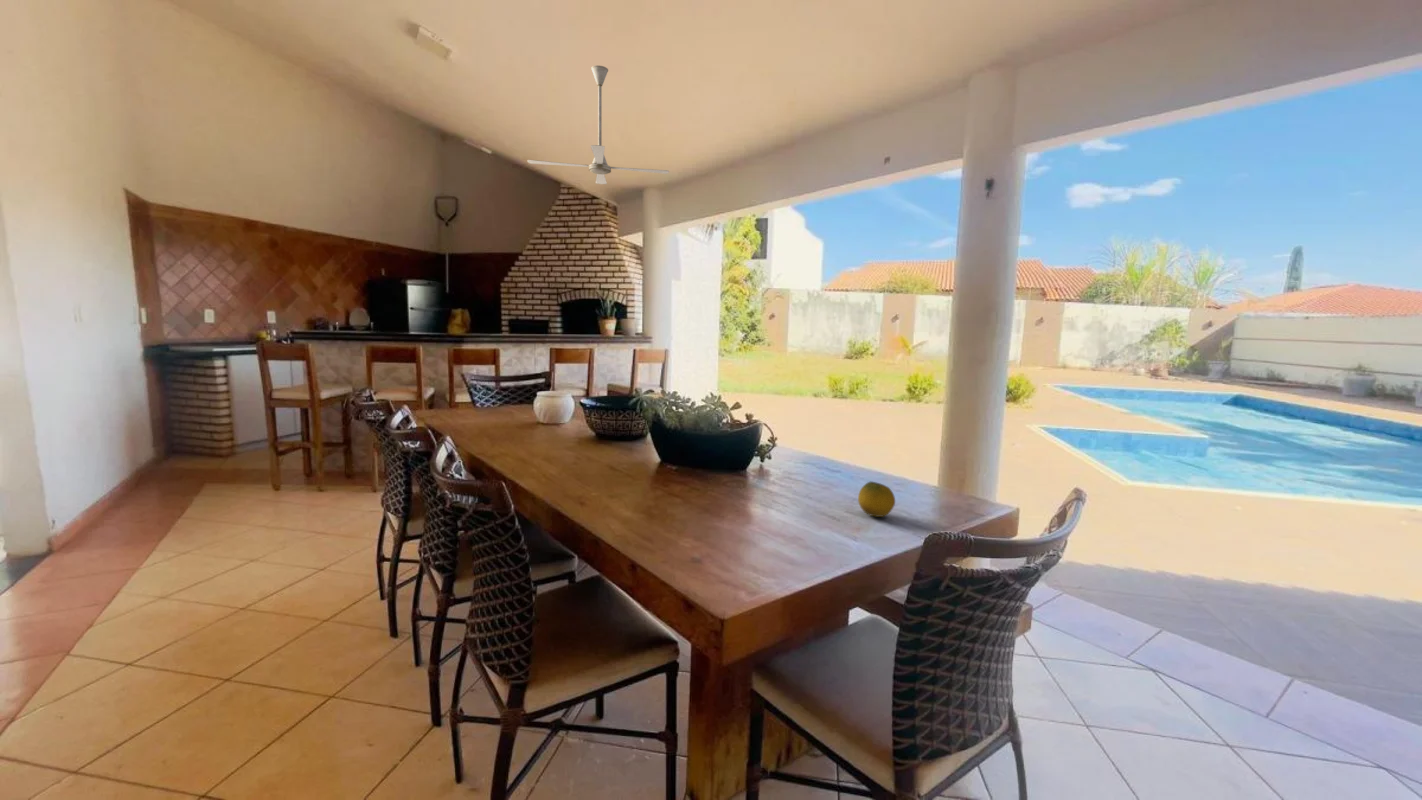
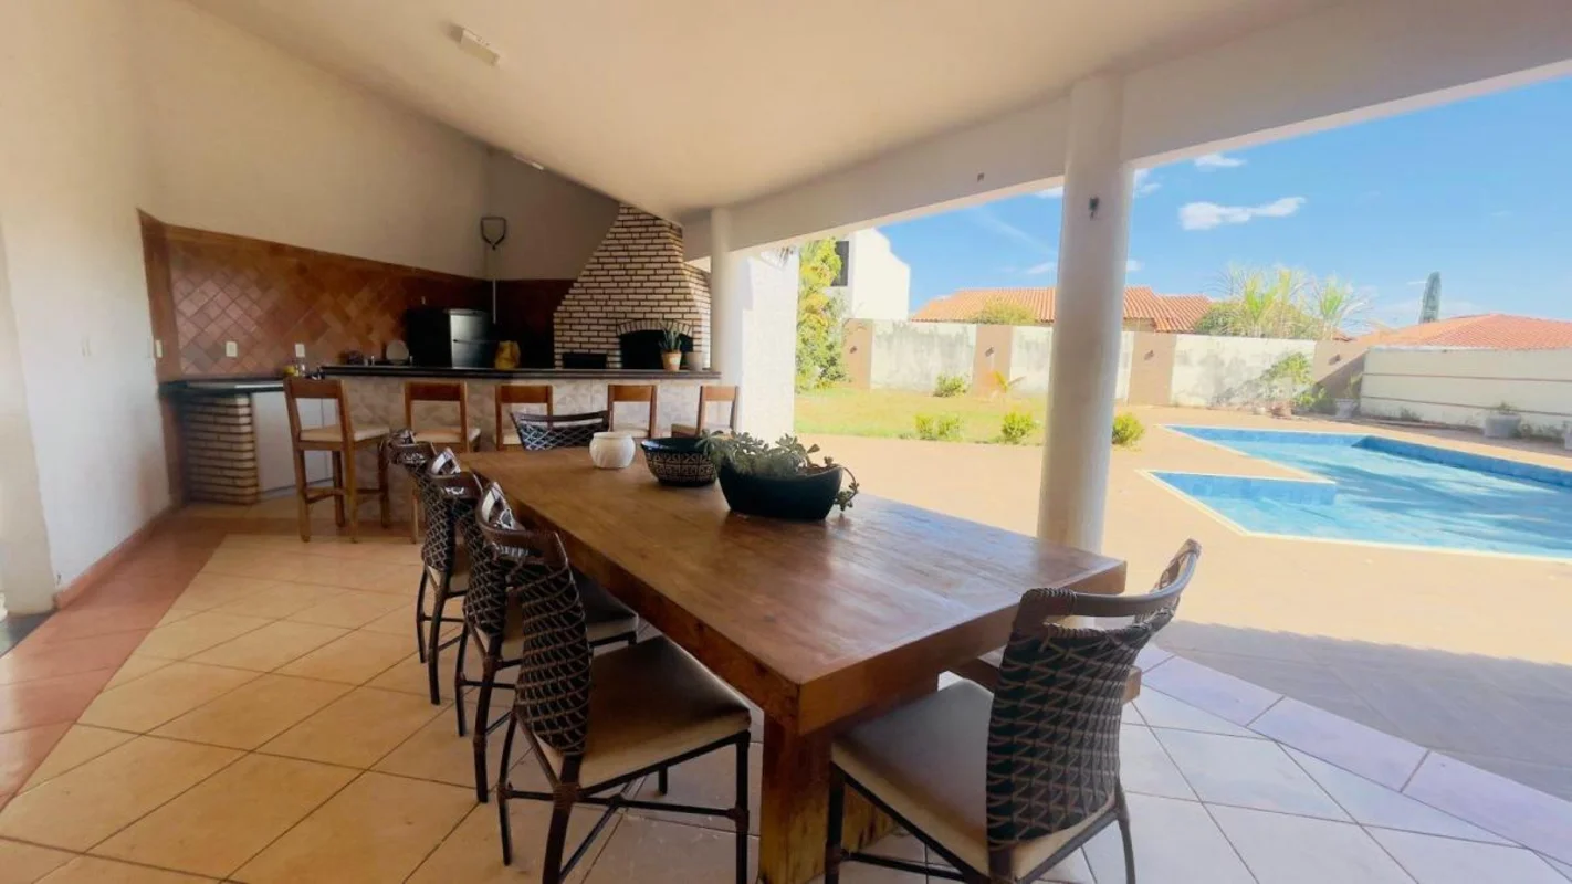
- ceiling fan (599, 121)
- fruit (876, 499)
